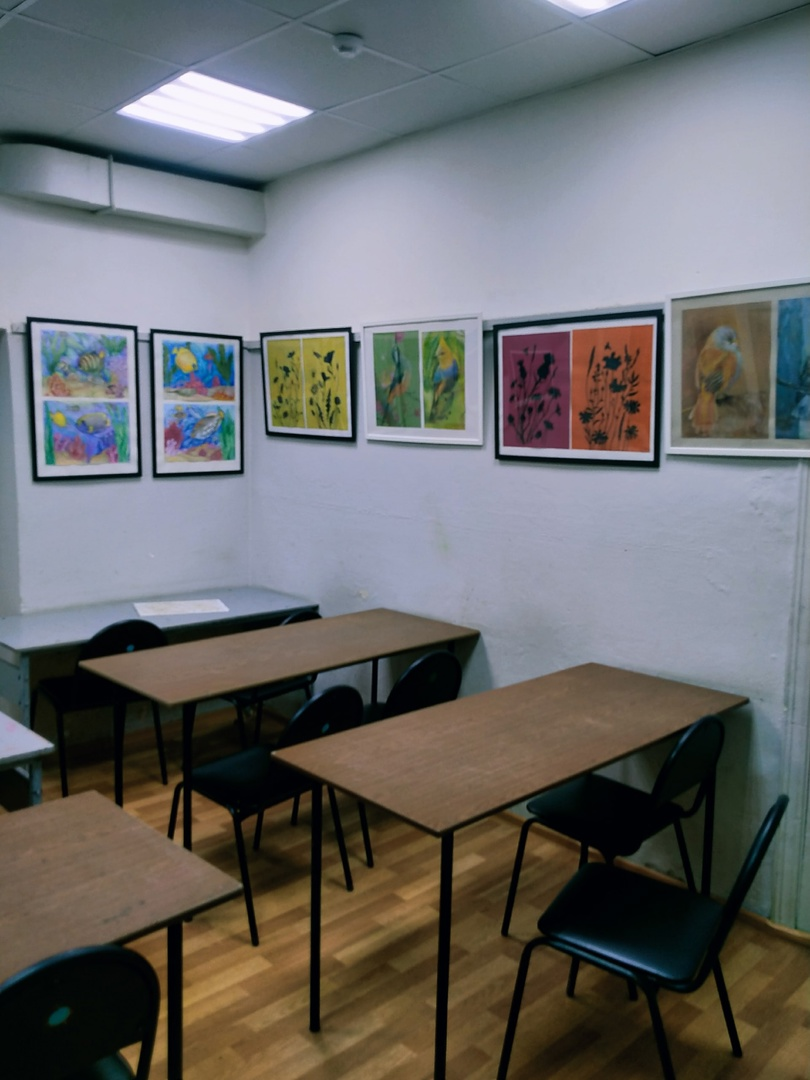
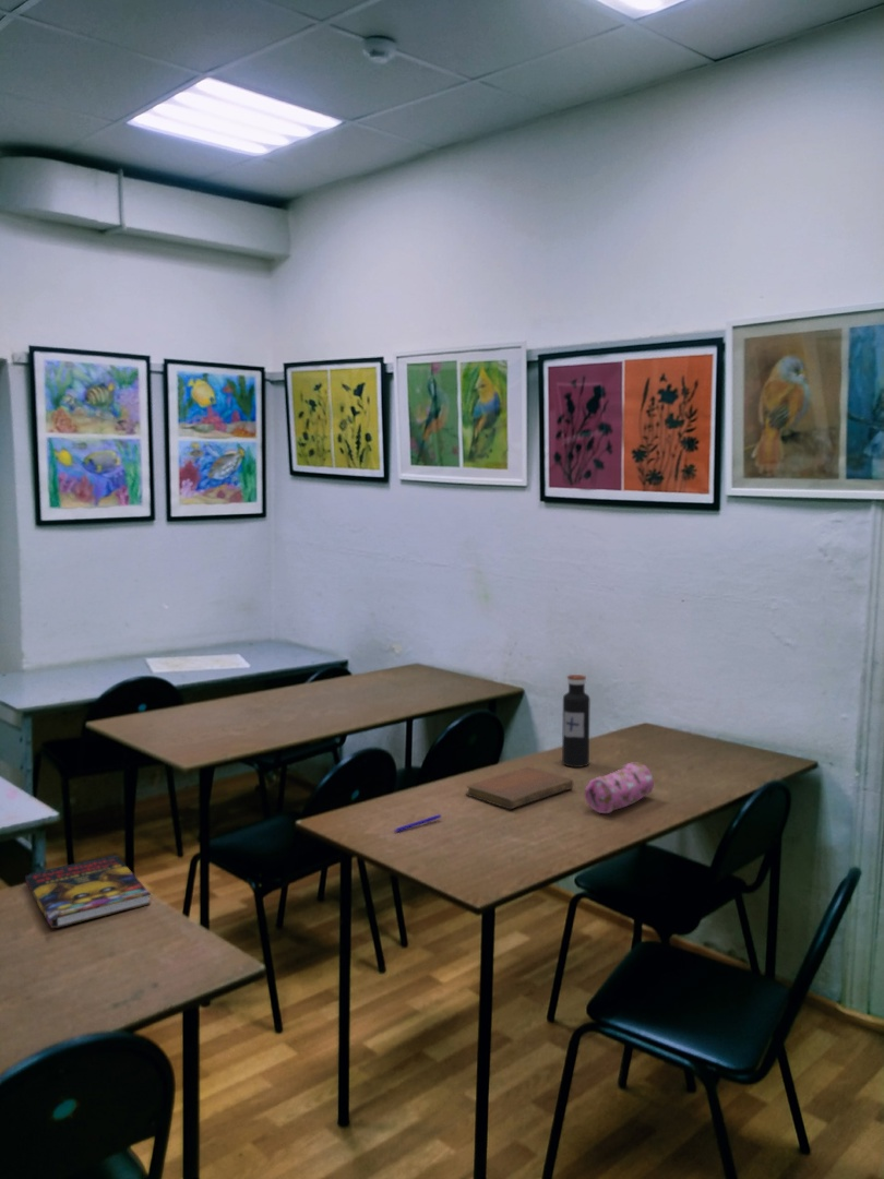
+ pen (417, 823)
+ book (86, 888)
+ pencil case (619, 787)
+ water bottle (575, 719)
+ notebook (519, 786)
